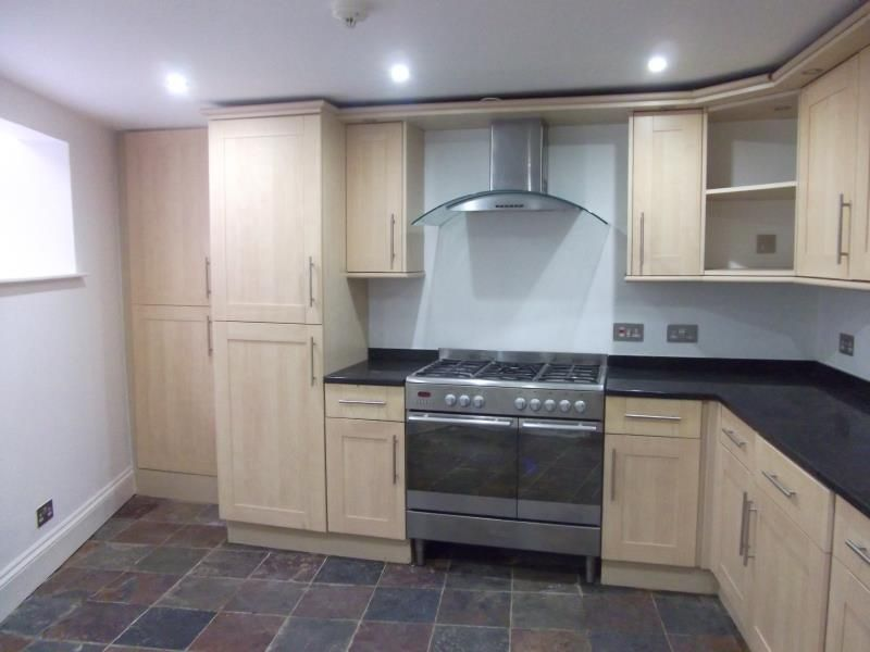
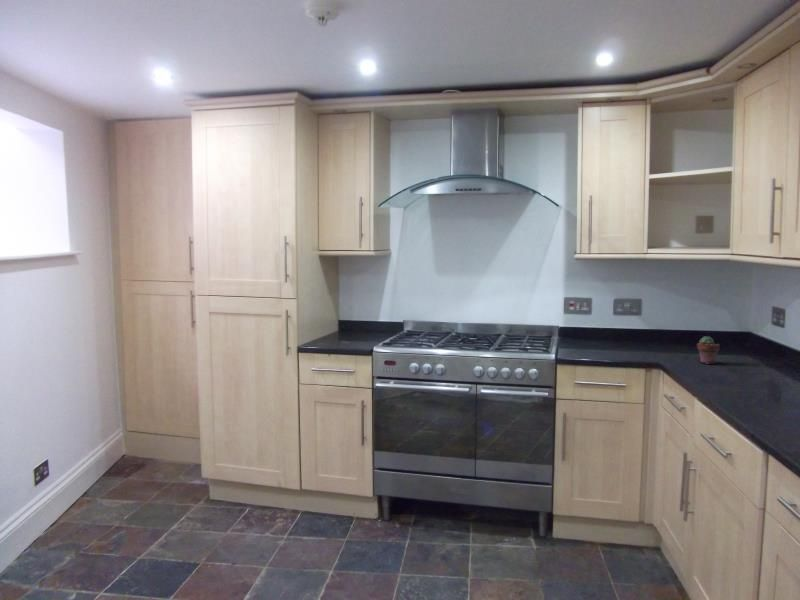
+ potted succulent (708, 349)
